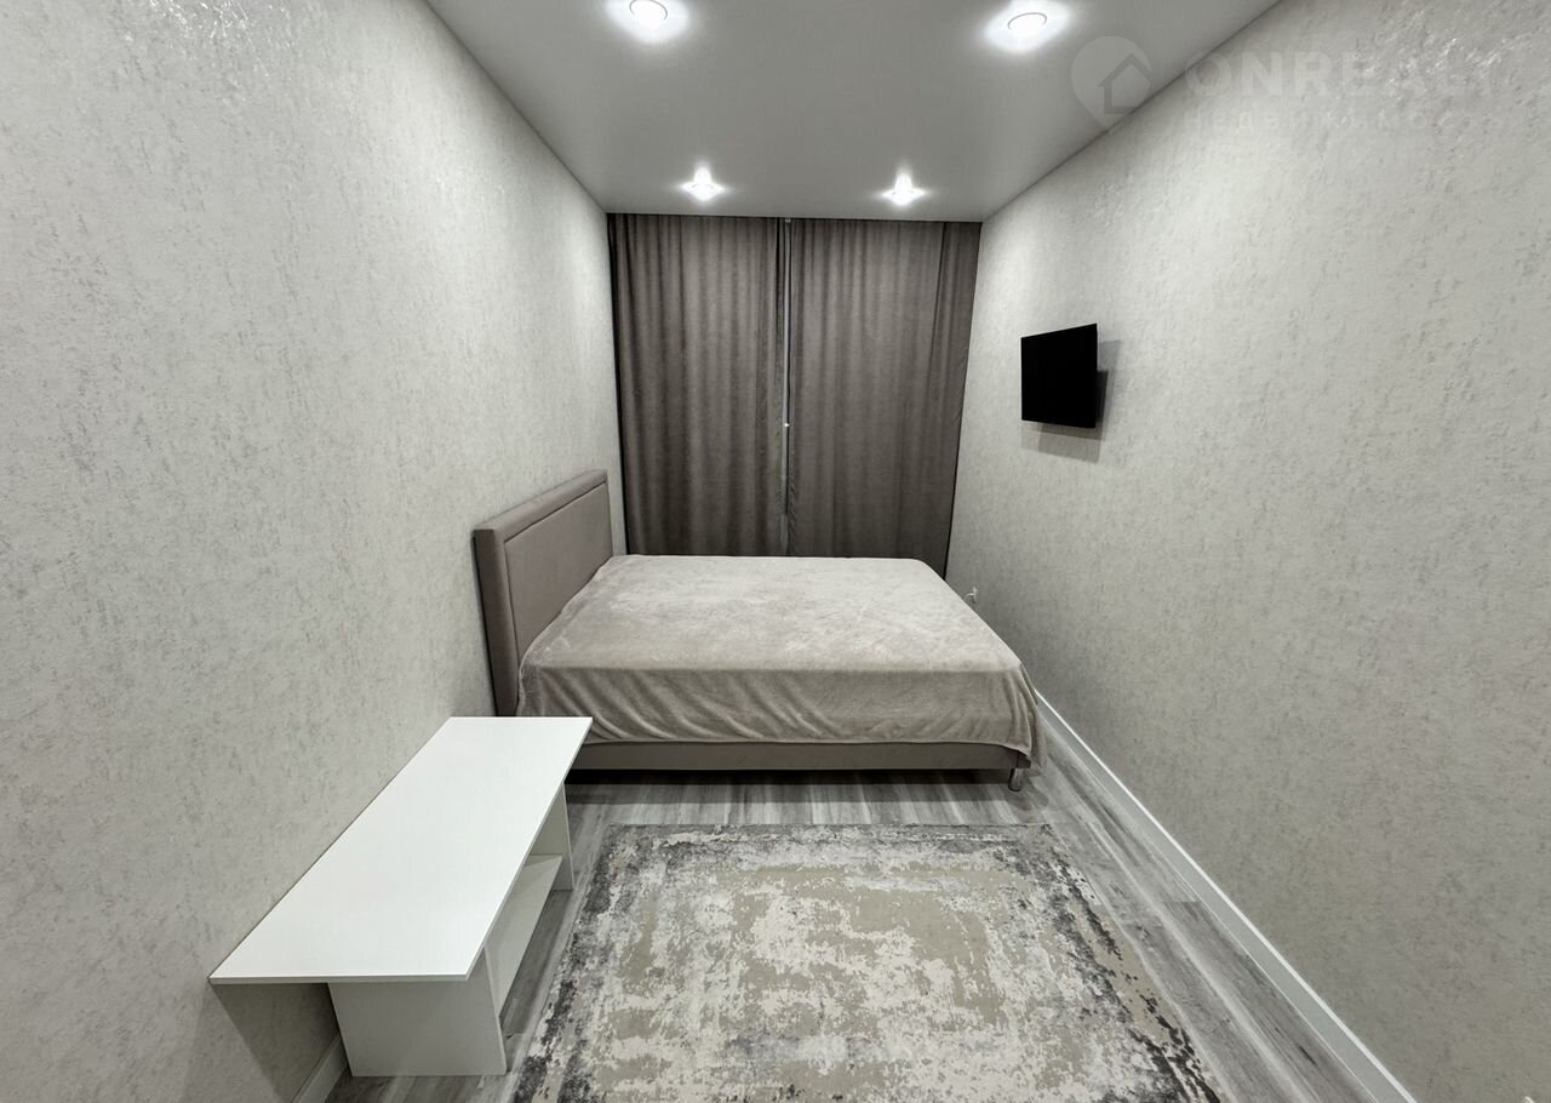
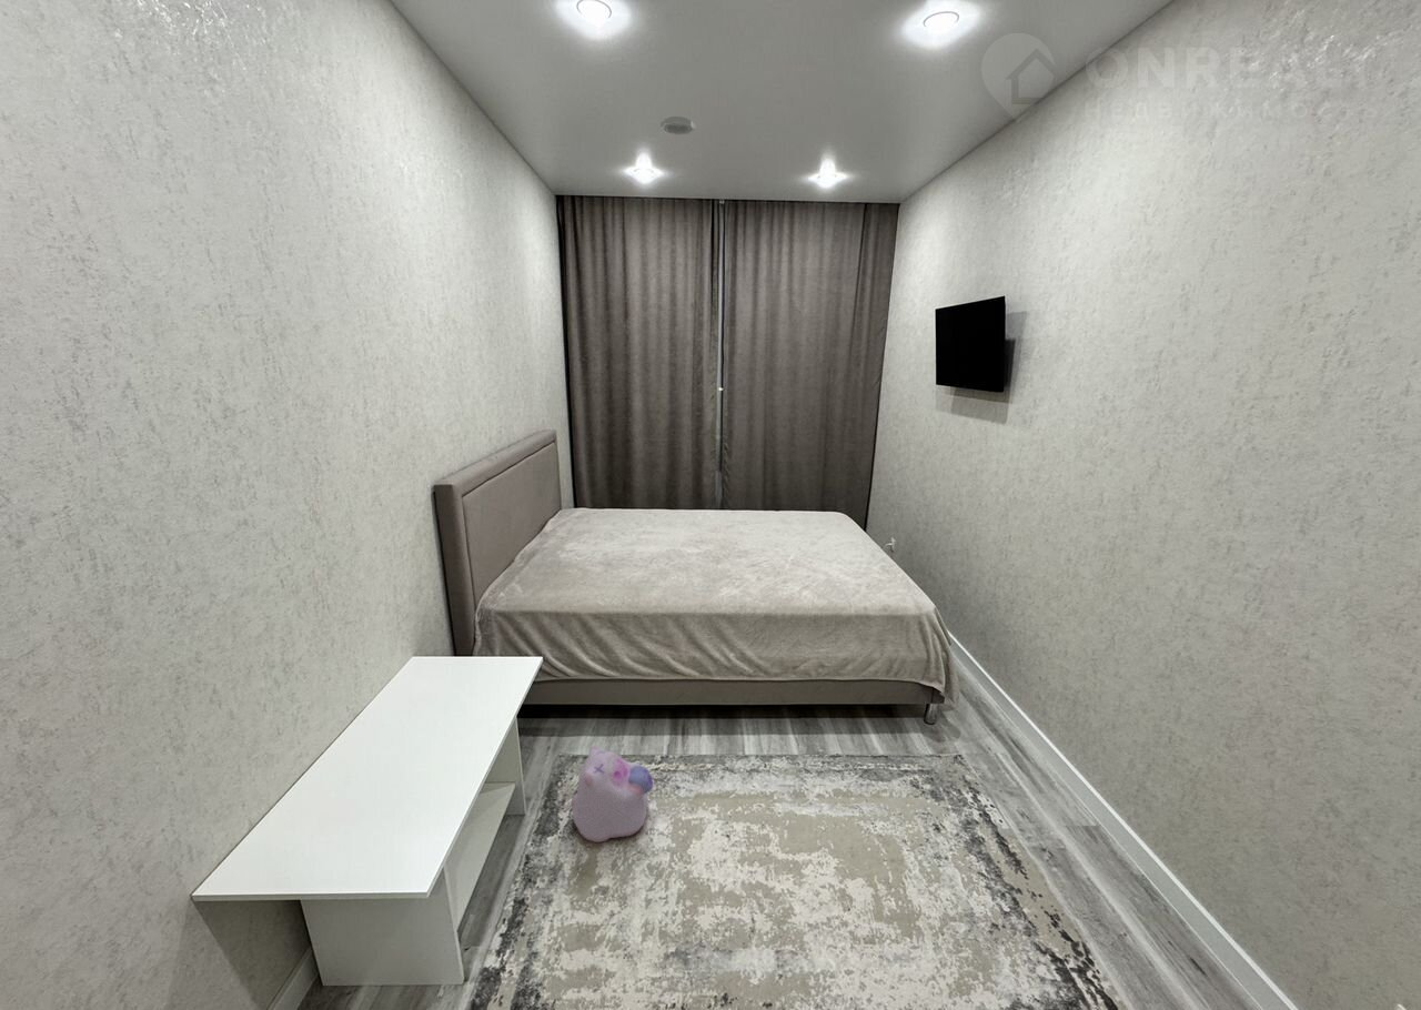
+ smoke detector (677, 122)
+ plush toy (612, 786)
